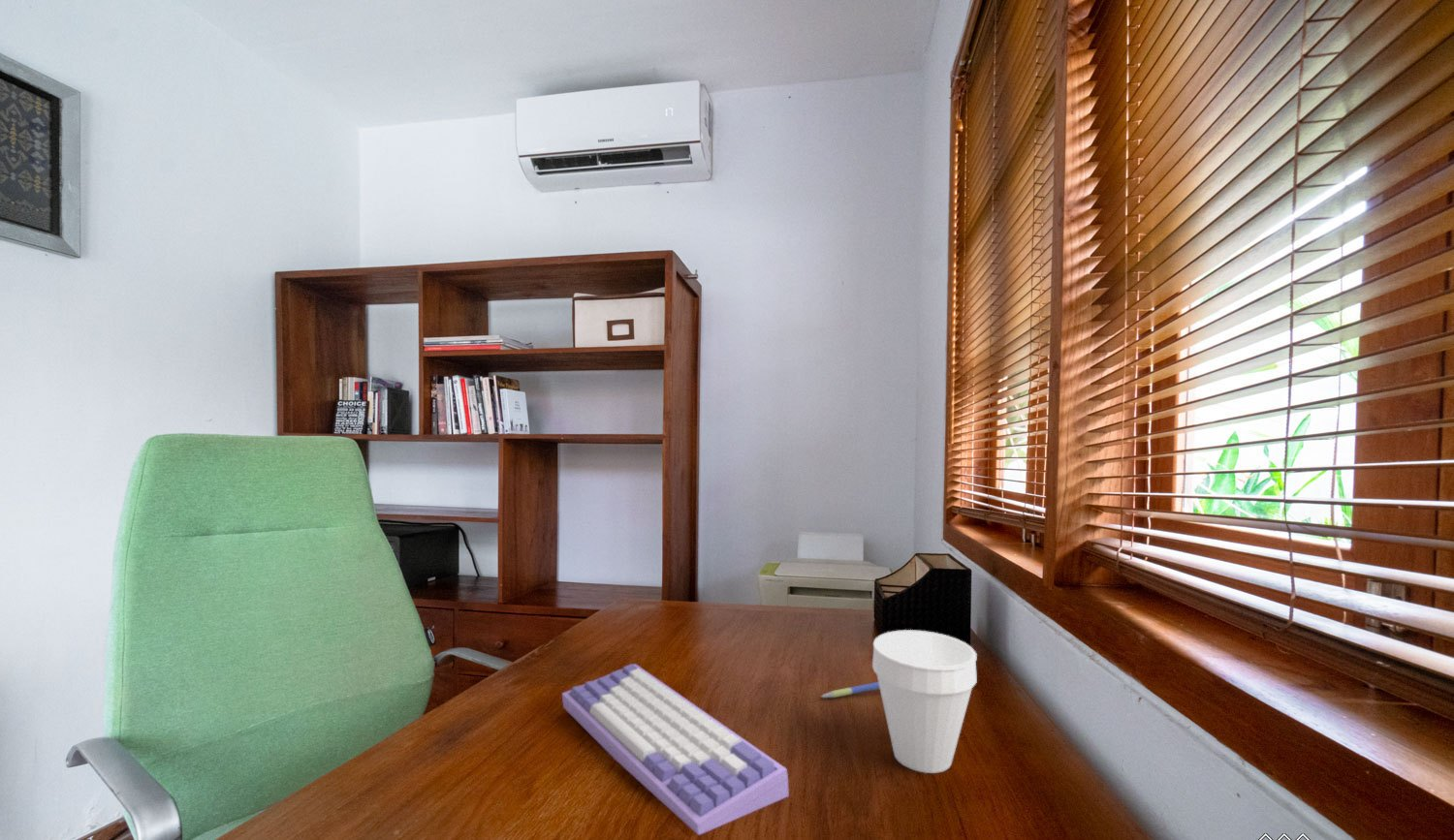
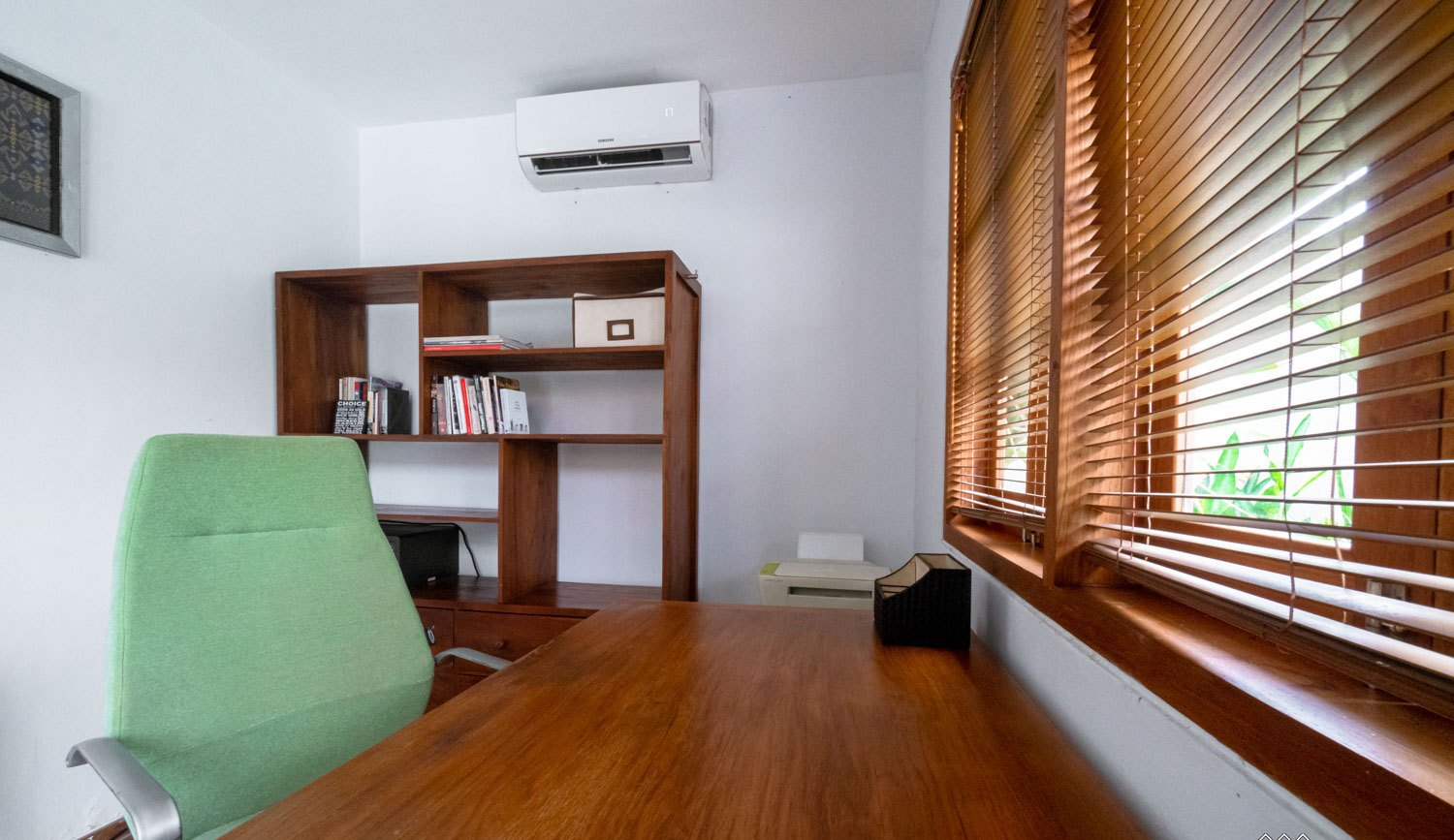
- pen (860, 688)
- keyboard (660, 731)
- cup (923, 701)
